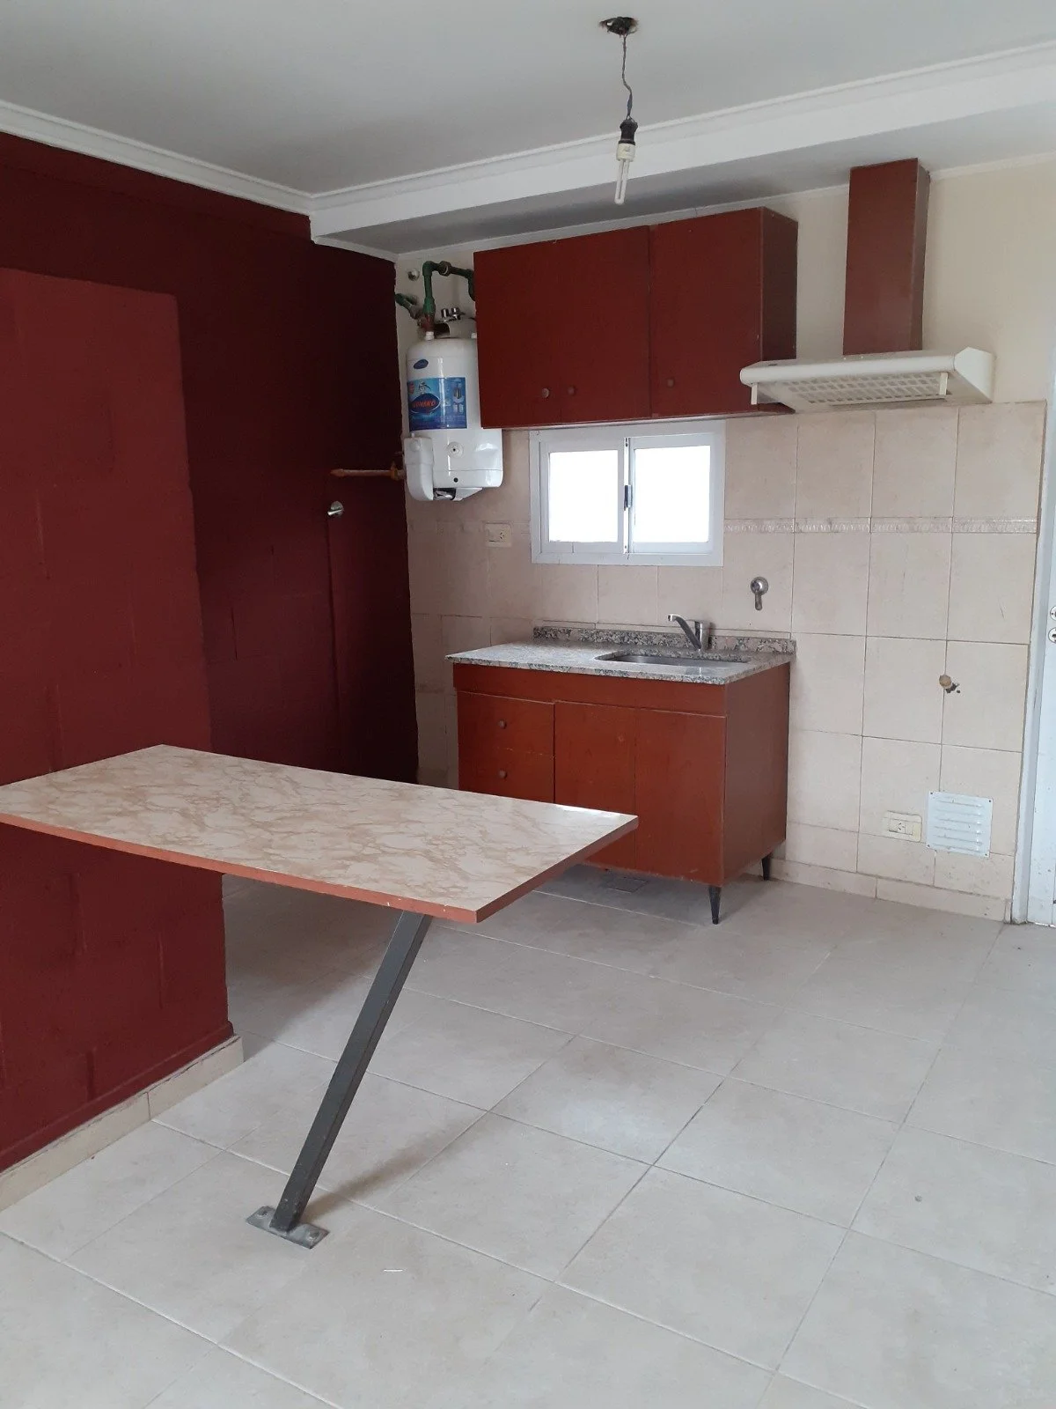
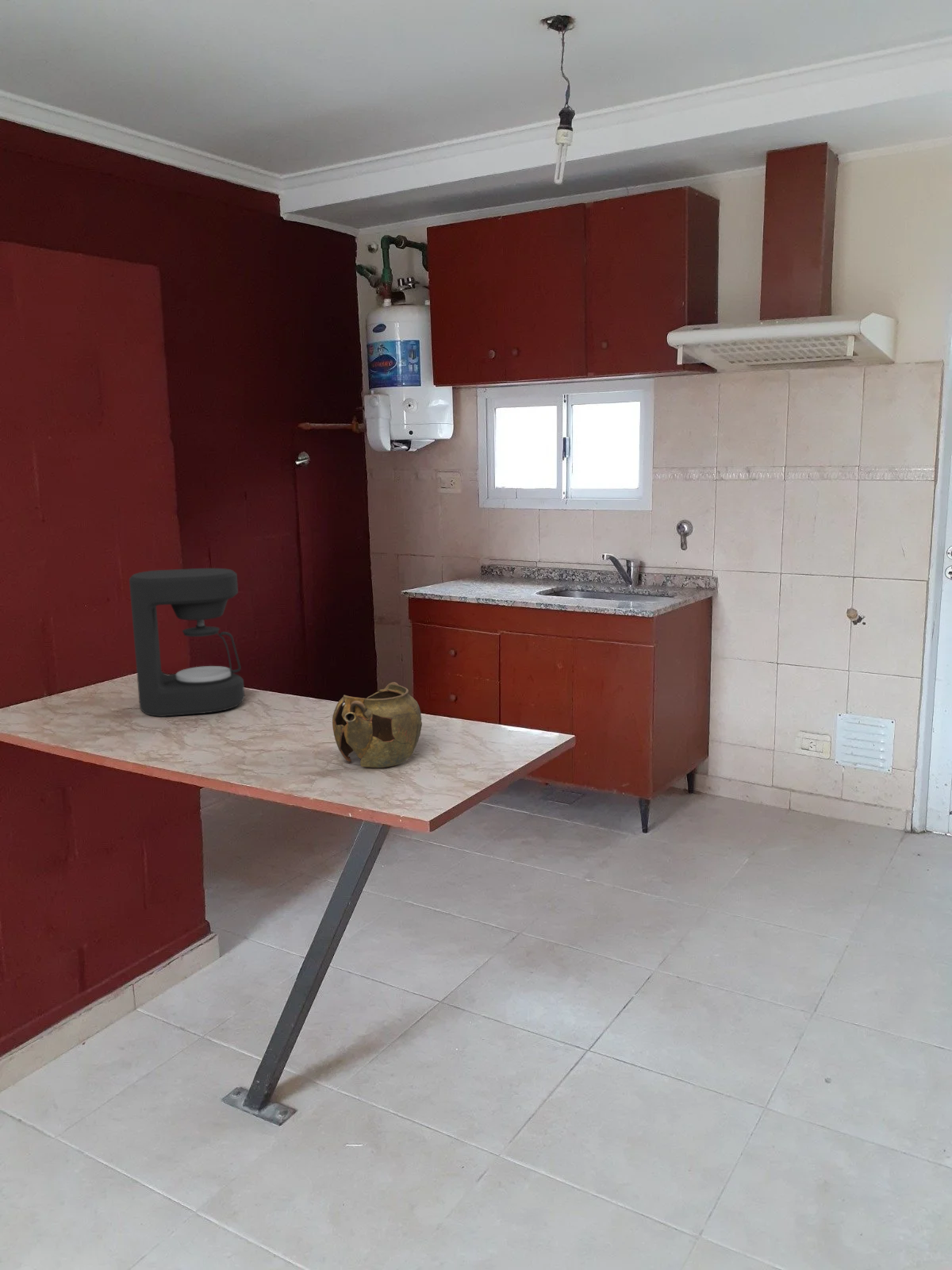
+ coffee maker (188, 636)
+ teapot (370, 727)
